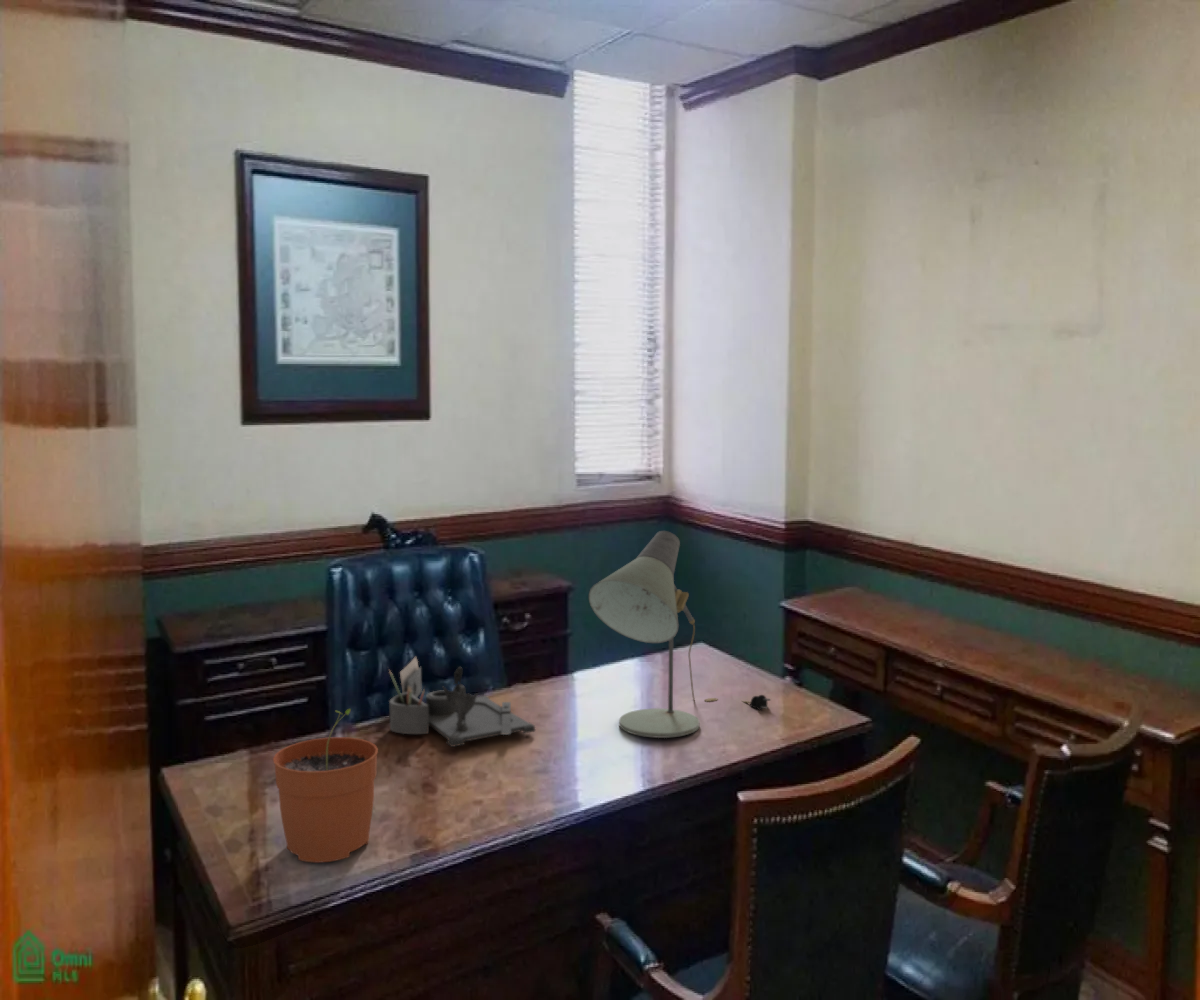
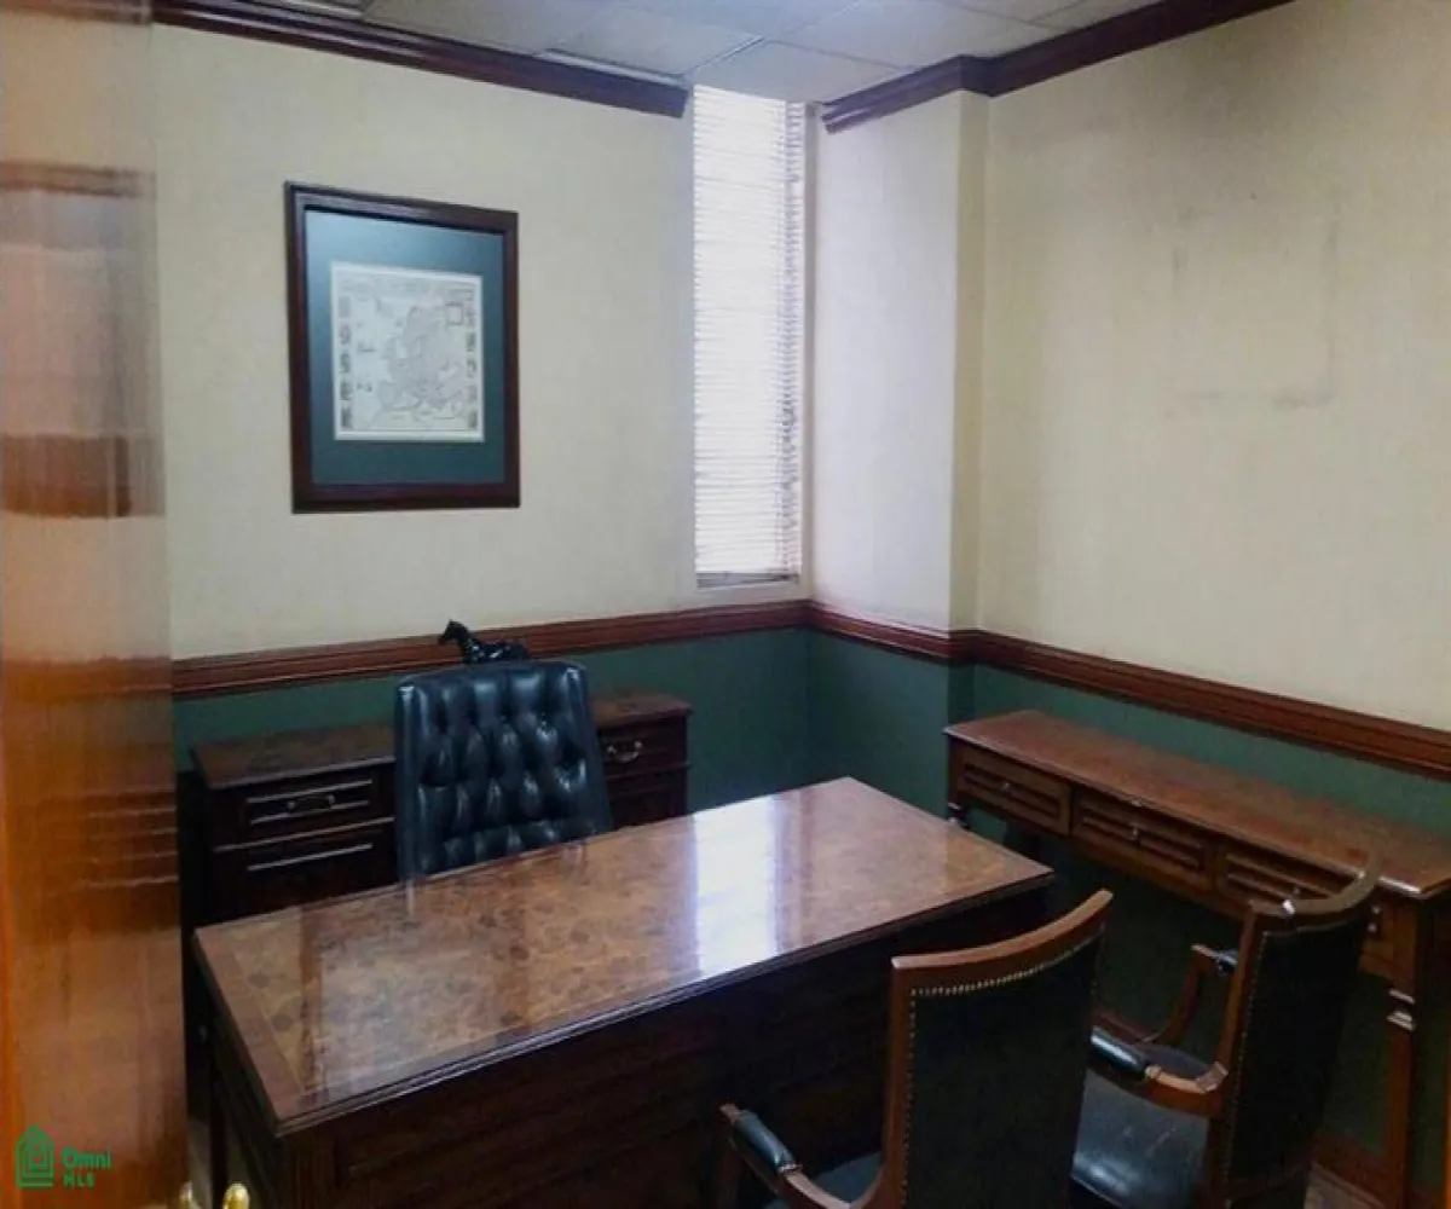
- desk lamp (677, 630)
- desk organizer (449, 691)
- plant pot (326, 776)
